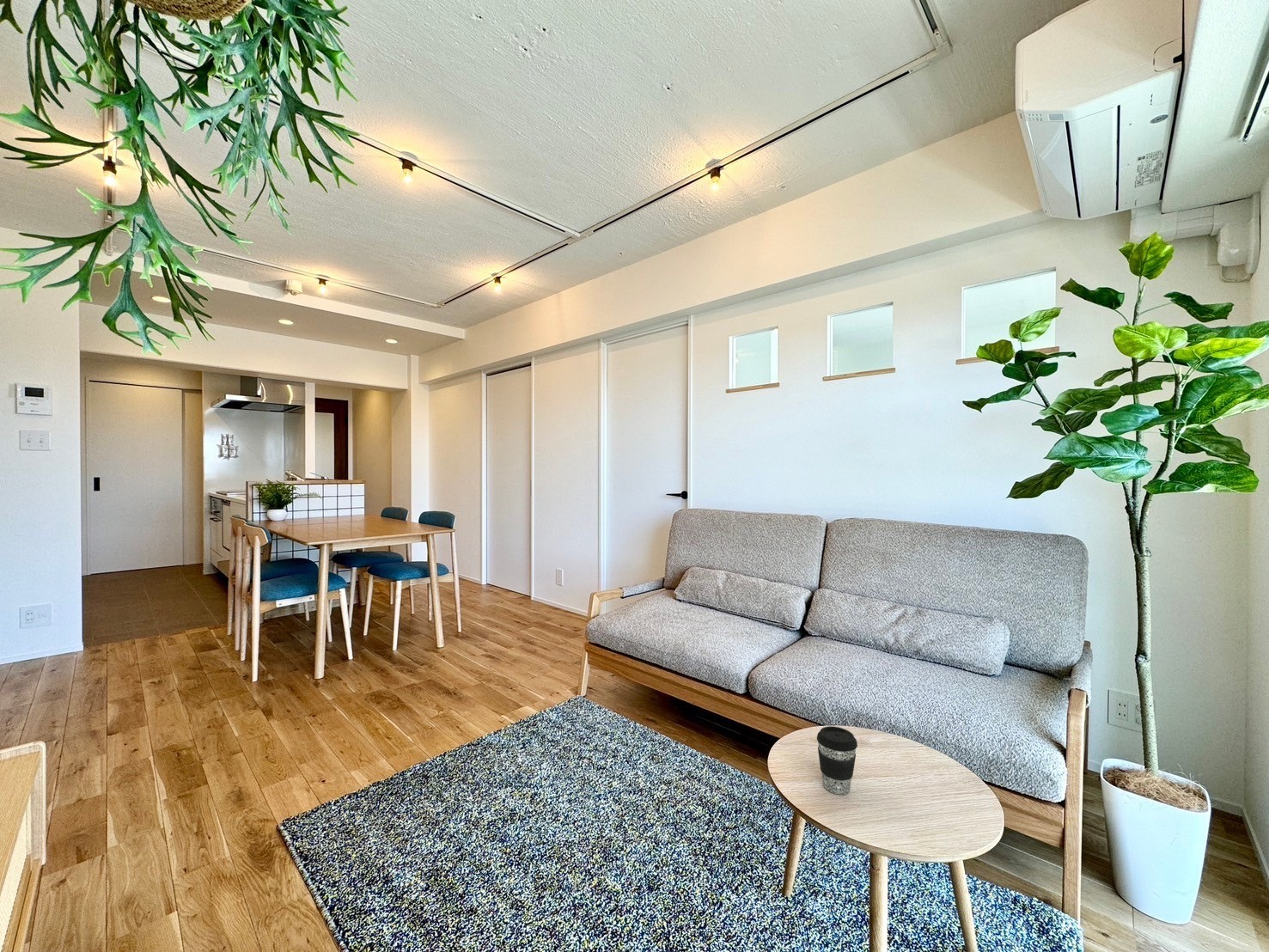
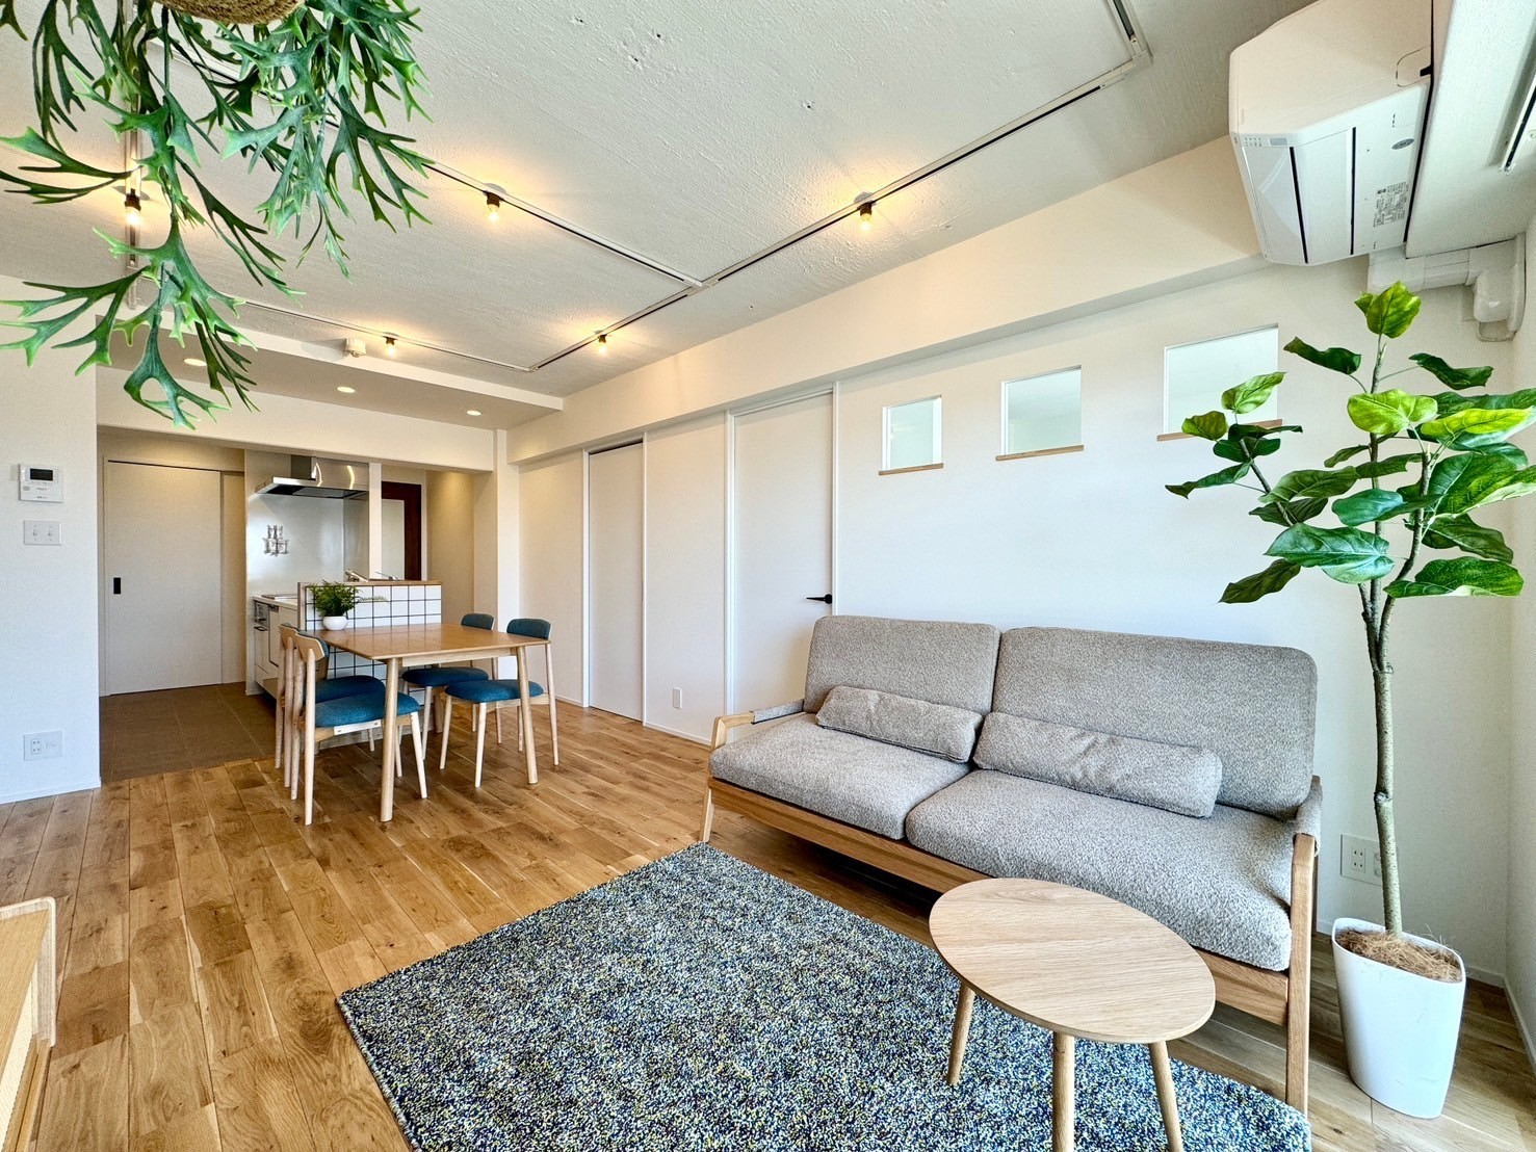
- coffee cup (836, 760)
